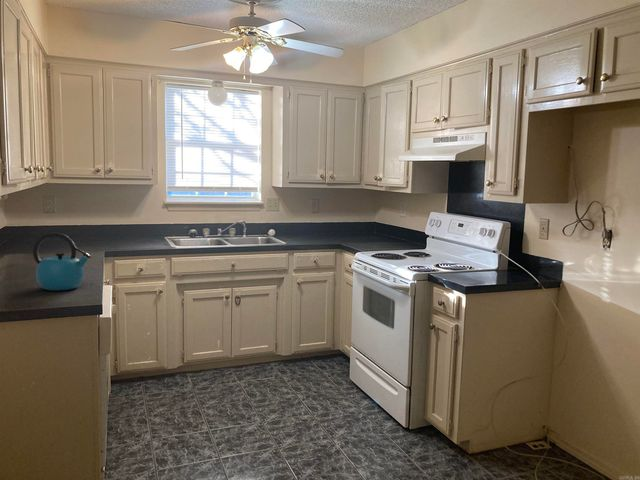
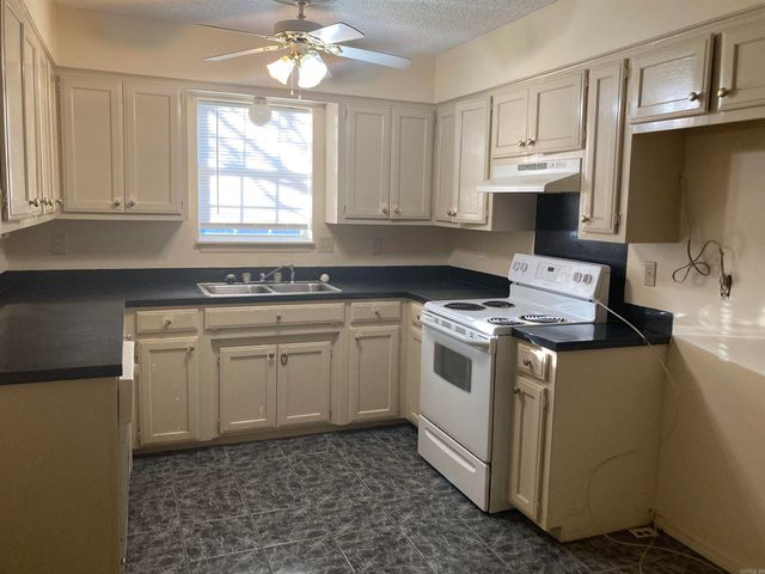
- kettle (62, 260)
